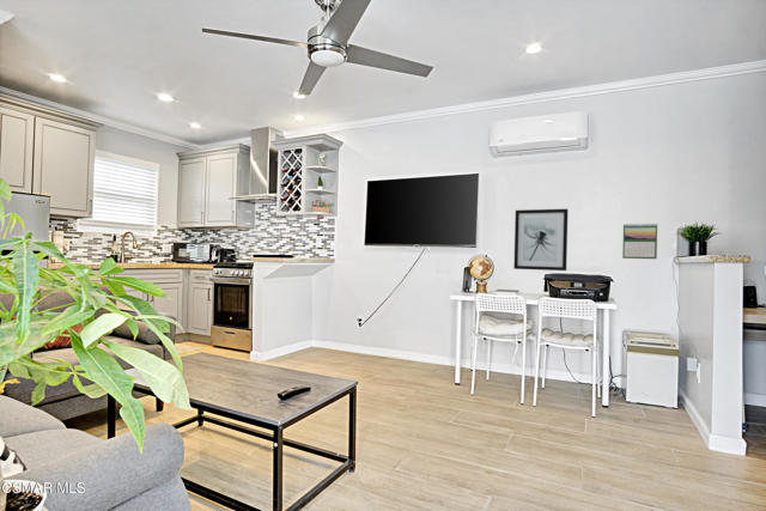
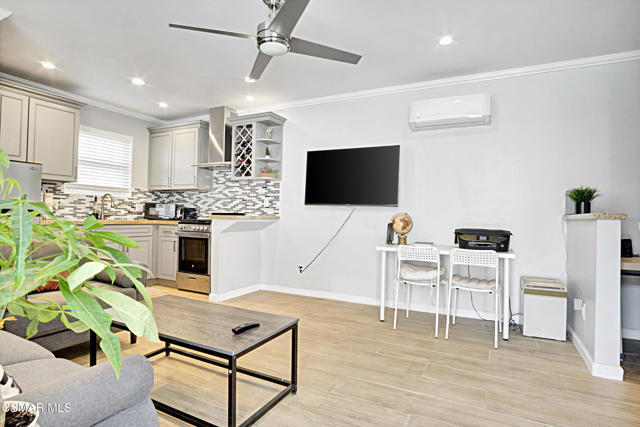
- wall art (540, 239)
- calendar (639, 241)
